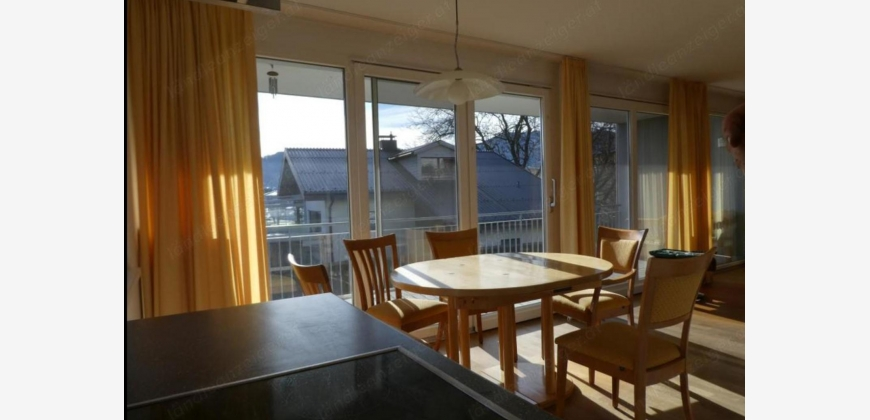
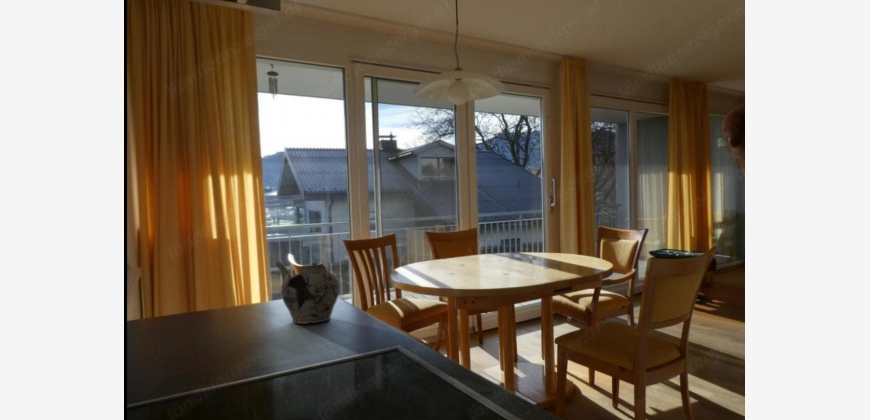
+ teapot (301, 290)
